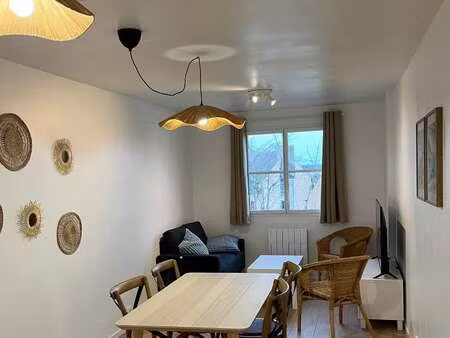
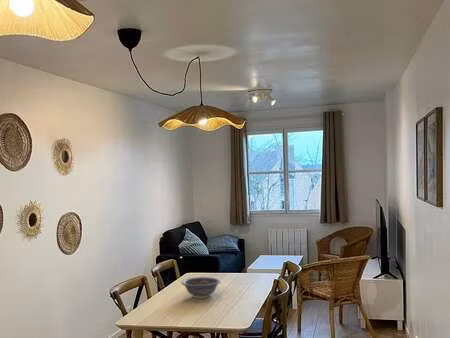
+ decorative bowl (201, 288)
